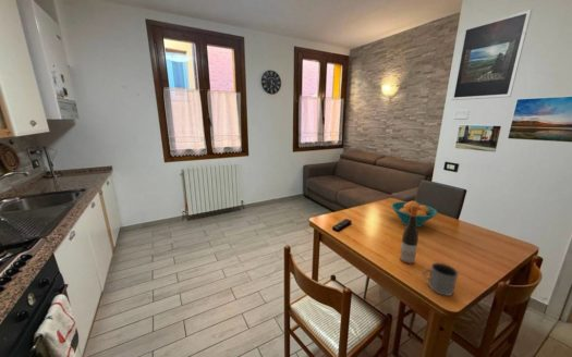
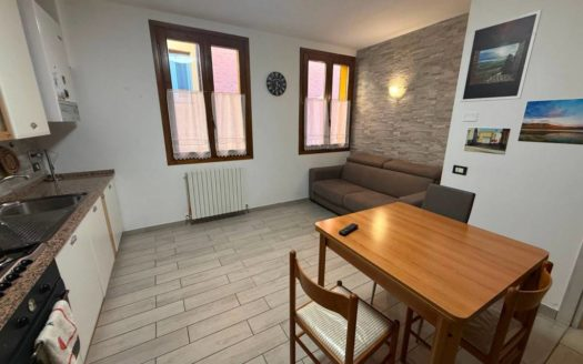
- wine bottle (411, 233)
- fruit bowl (410, 212)
- mug (439, 278)
